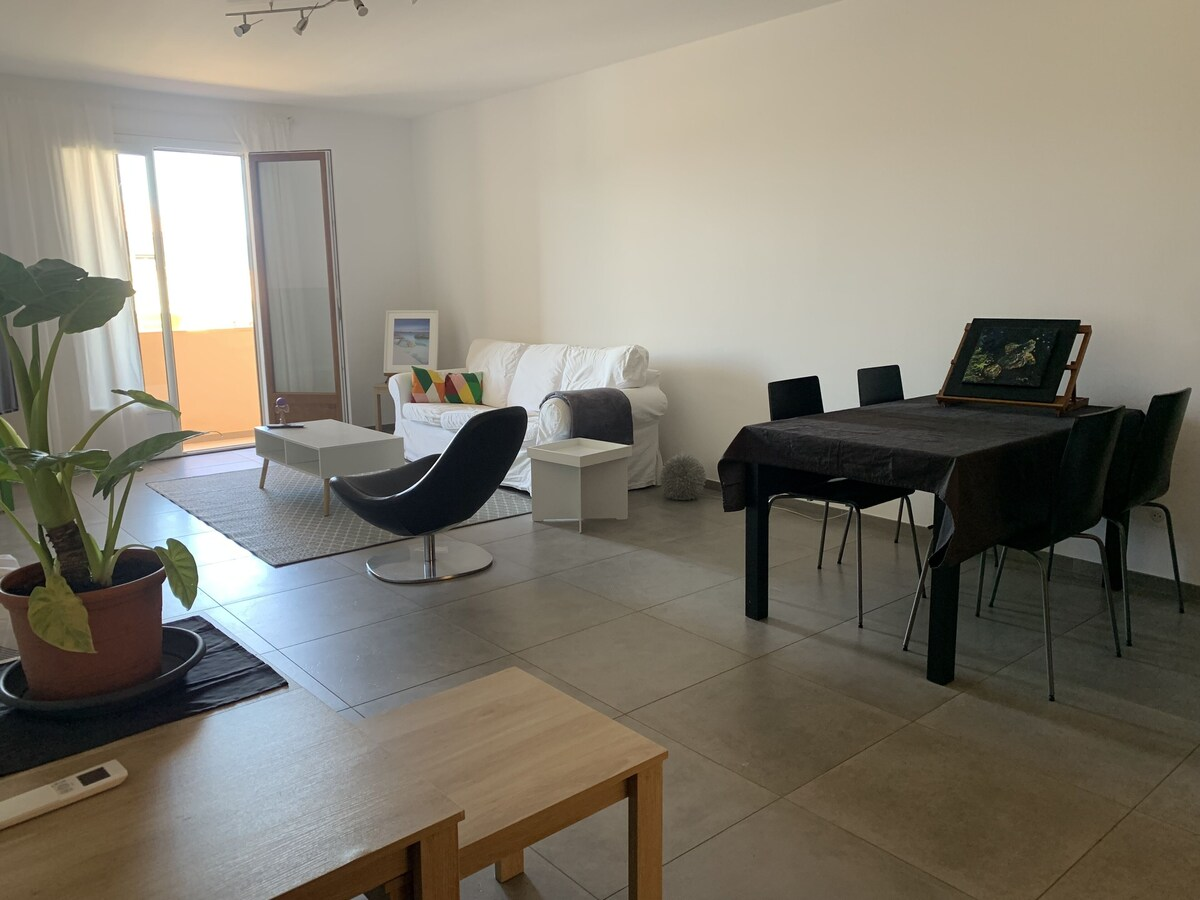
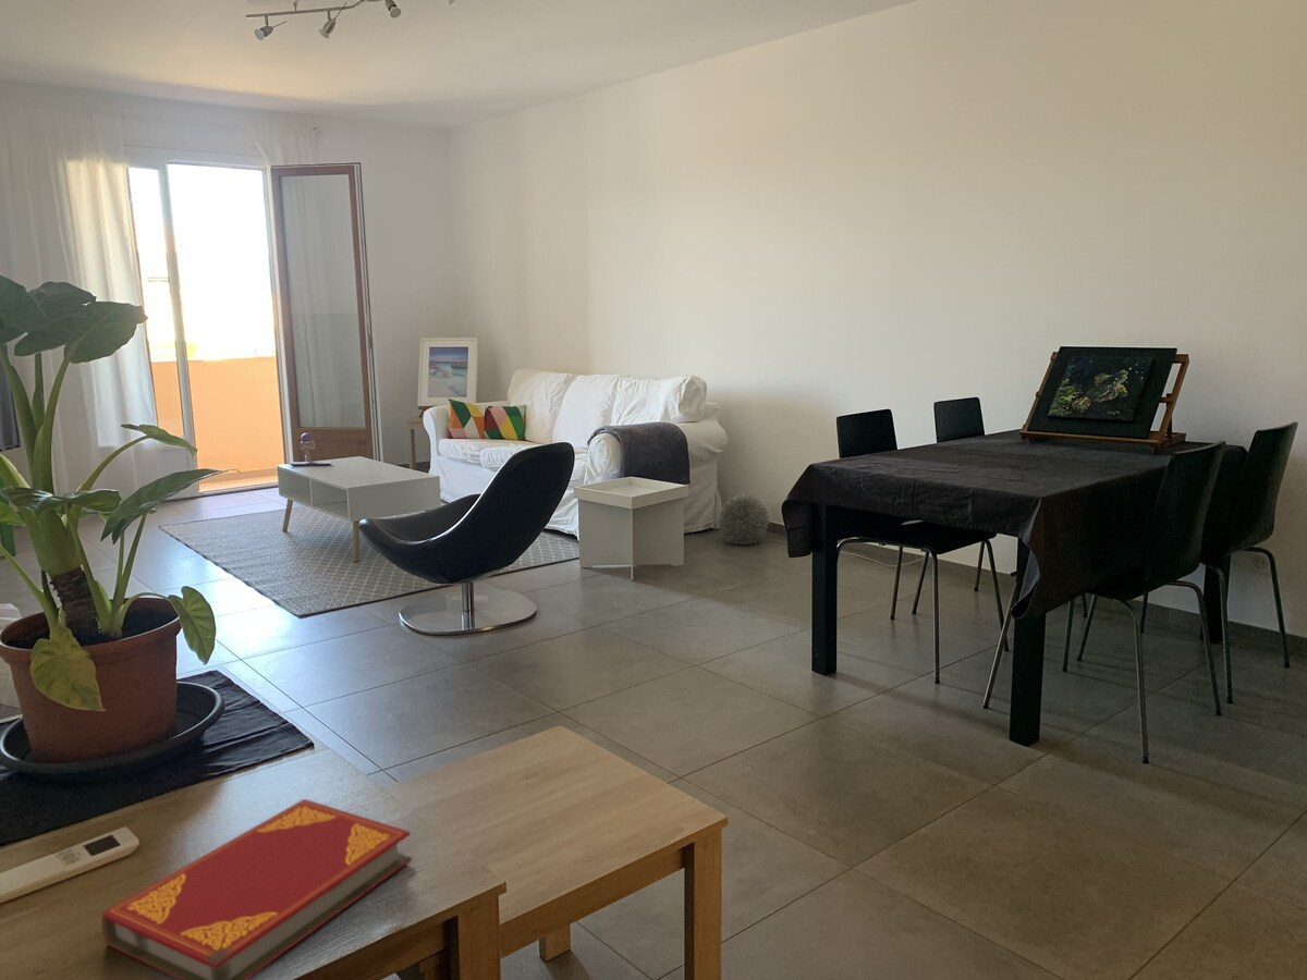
+ hardback book (267, 884)
